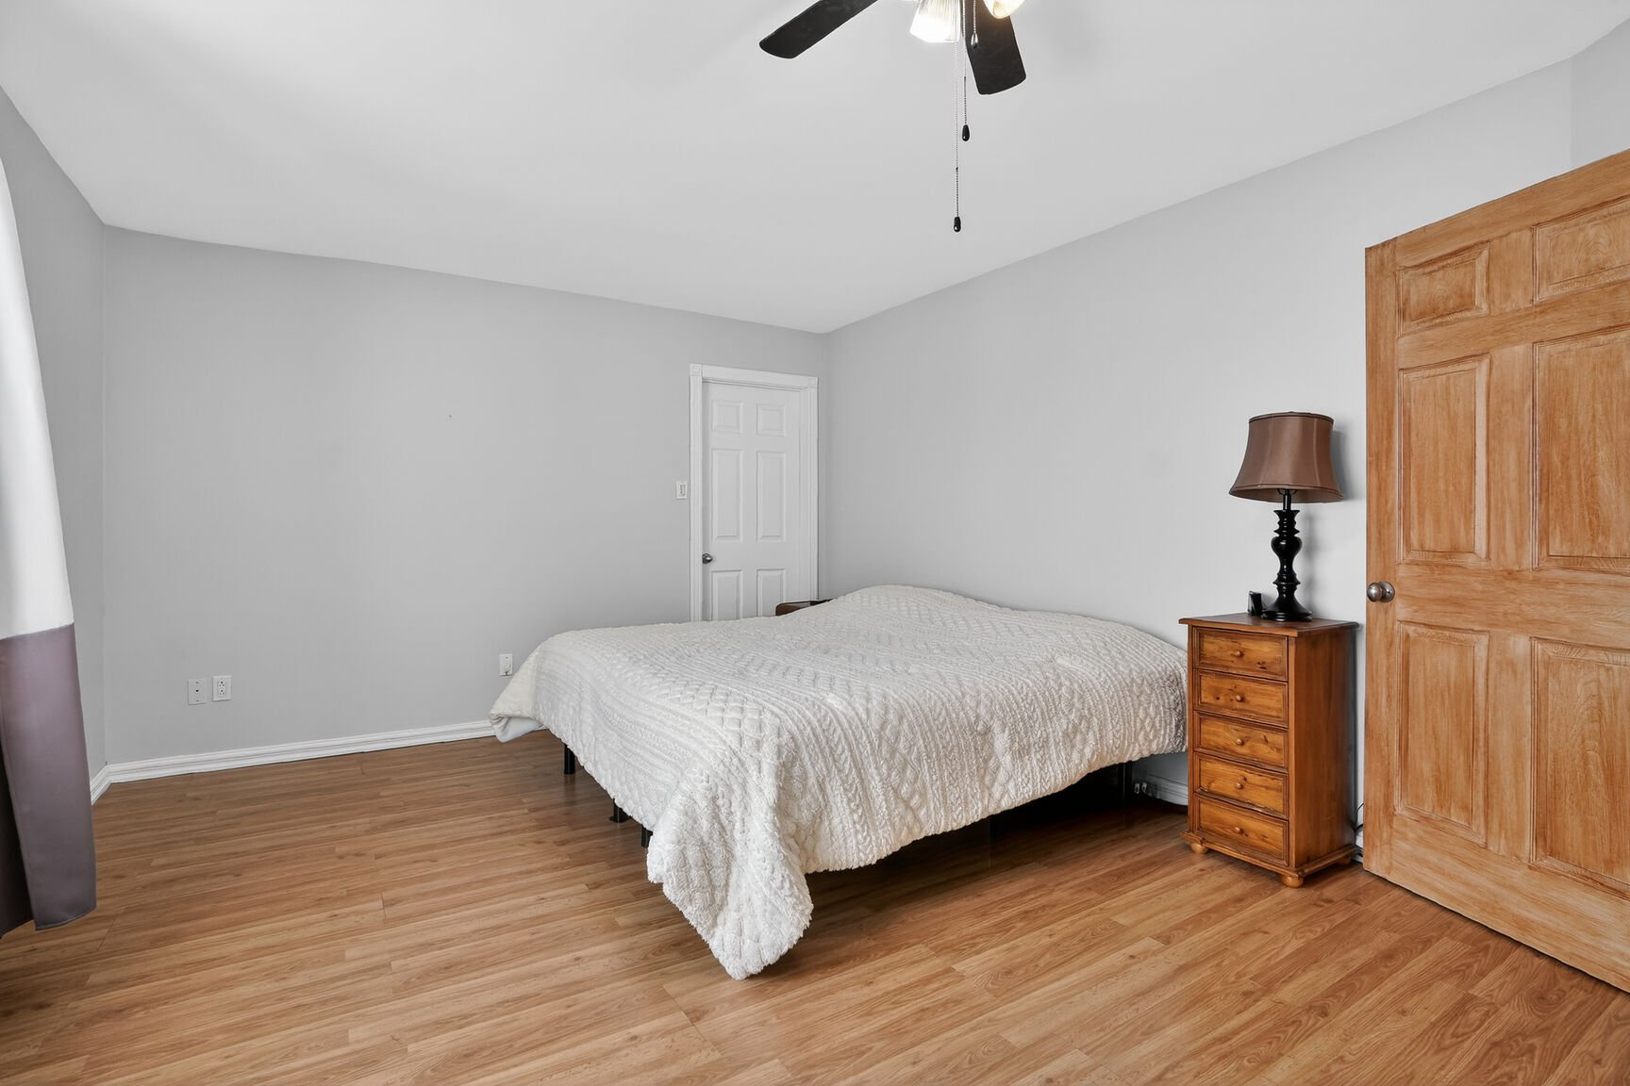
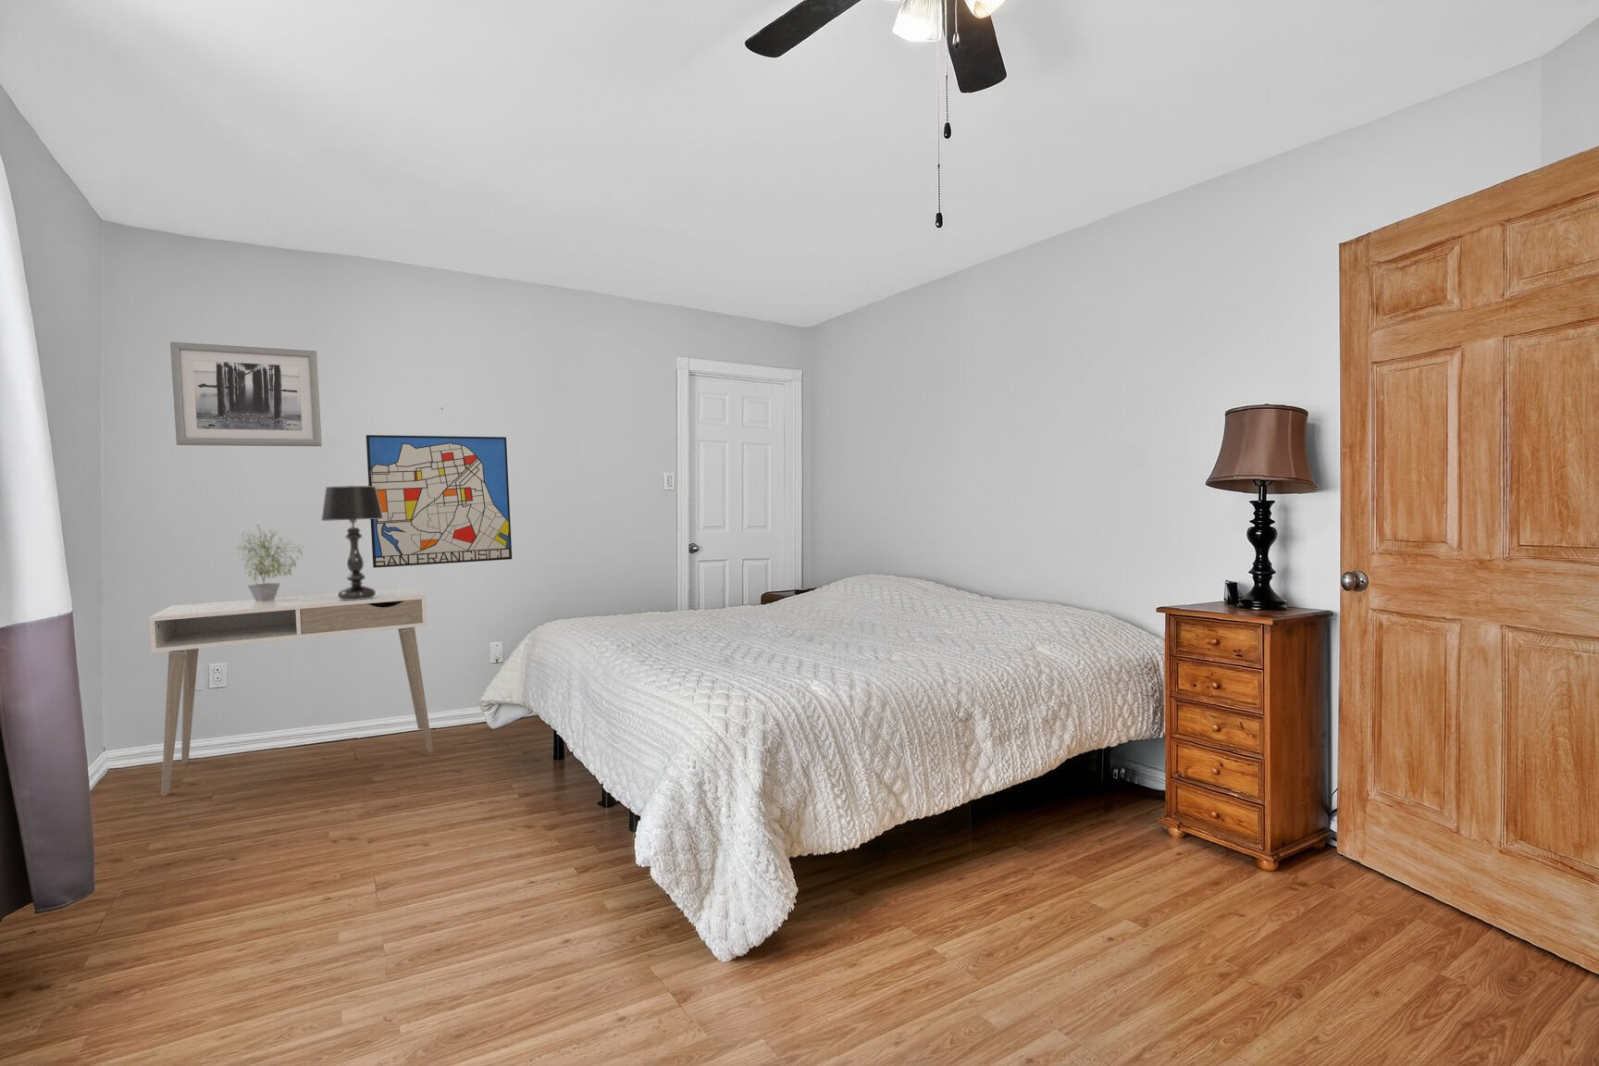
+ wall art (441, 500)
+ potted plant (269, 560)
+ wall art (249, 396)
+ table lamp (353, 543)
+ desk (303, 638)
